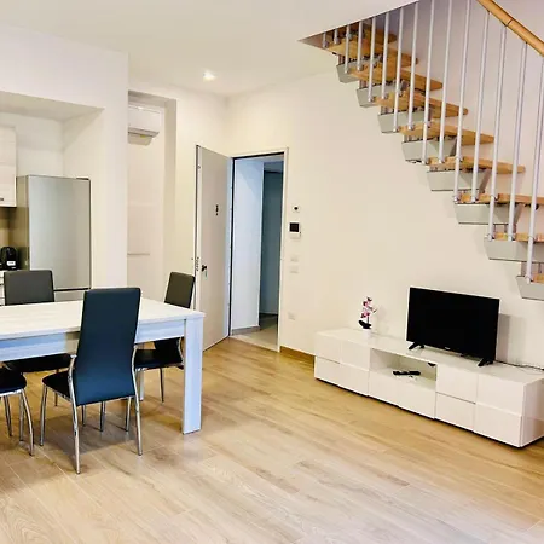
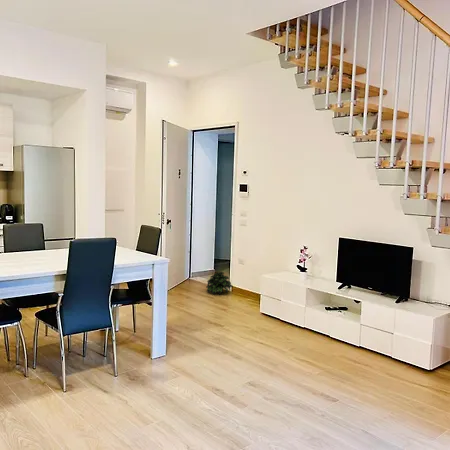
+ potted plant (219, 281)
